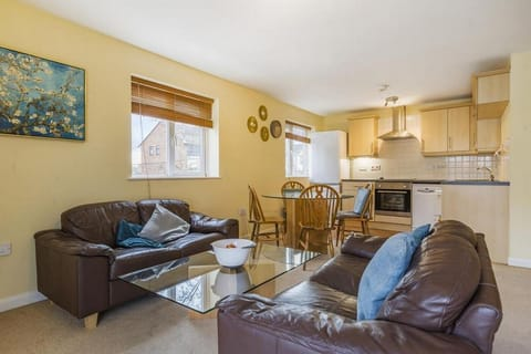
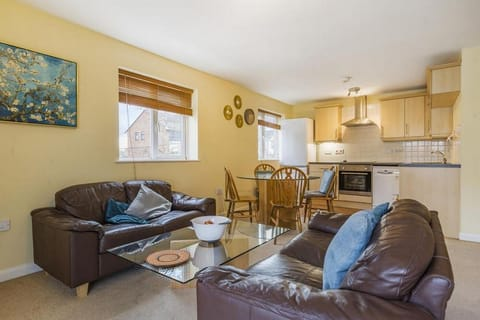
+ plate (168, 257)
